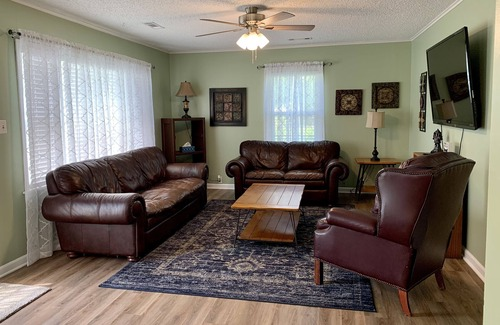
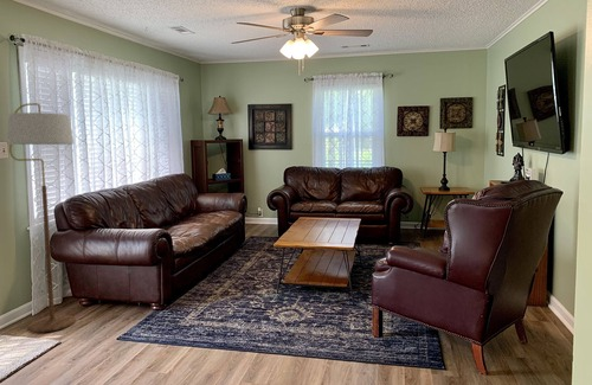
+ floor lamp (44, 216)
